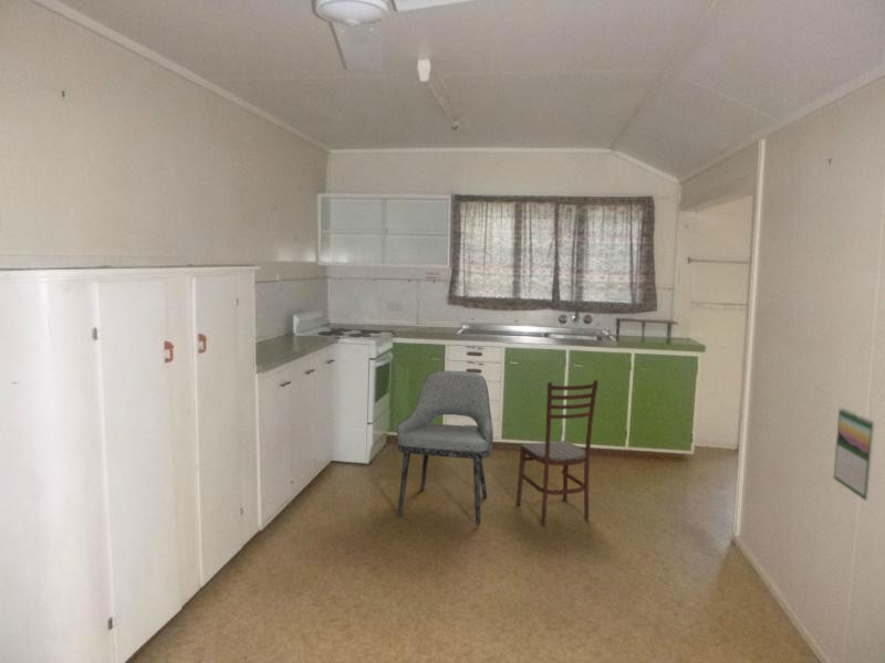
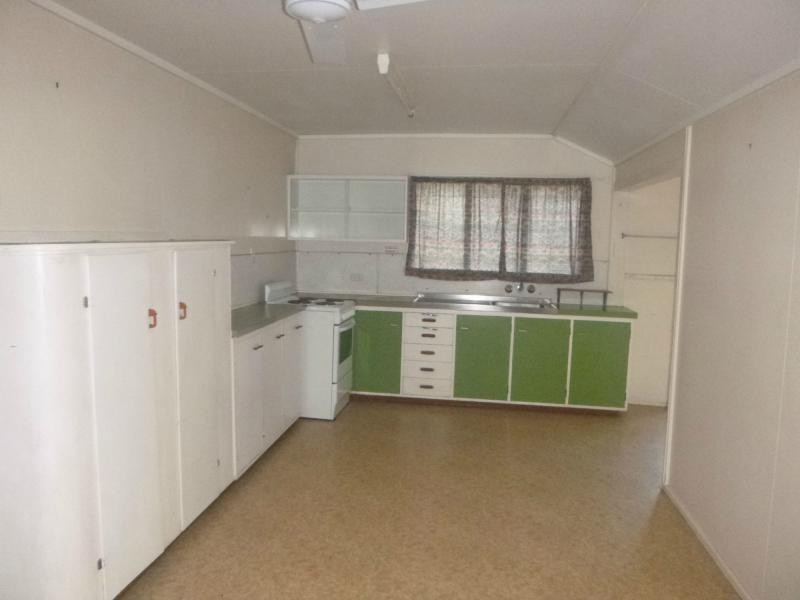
- calendar (853, 450)
- dining chair (448, 441)
- dining chair (555, 444)
